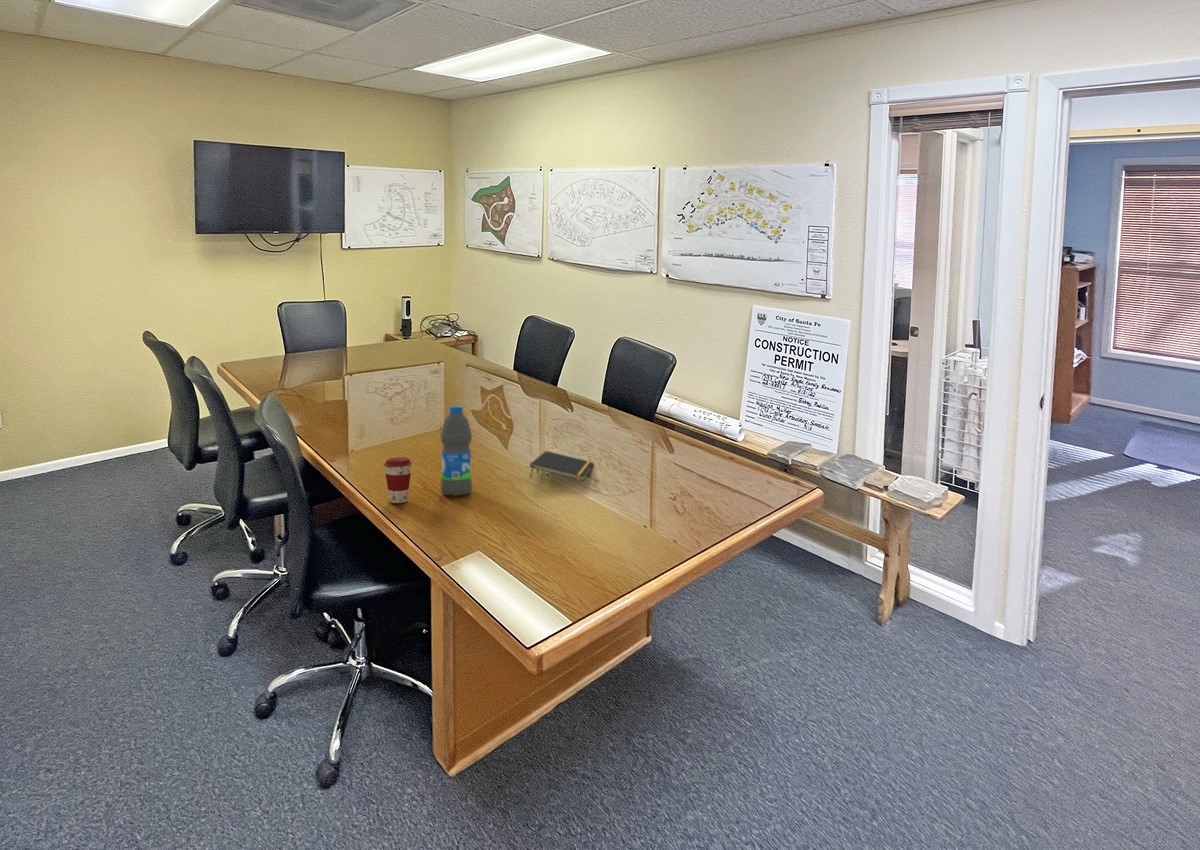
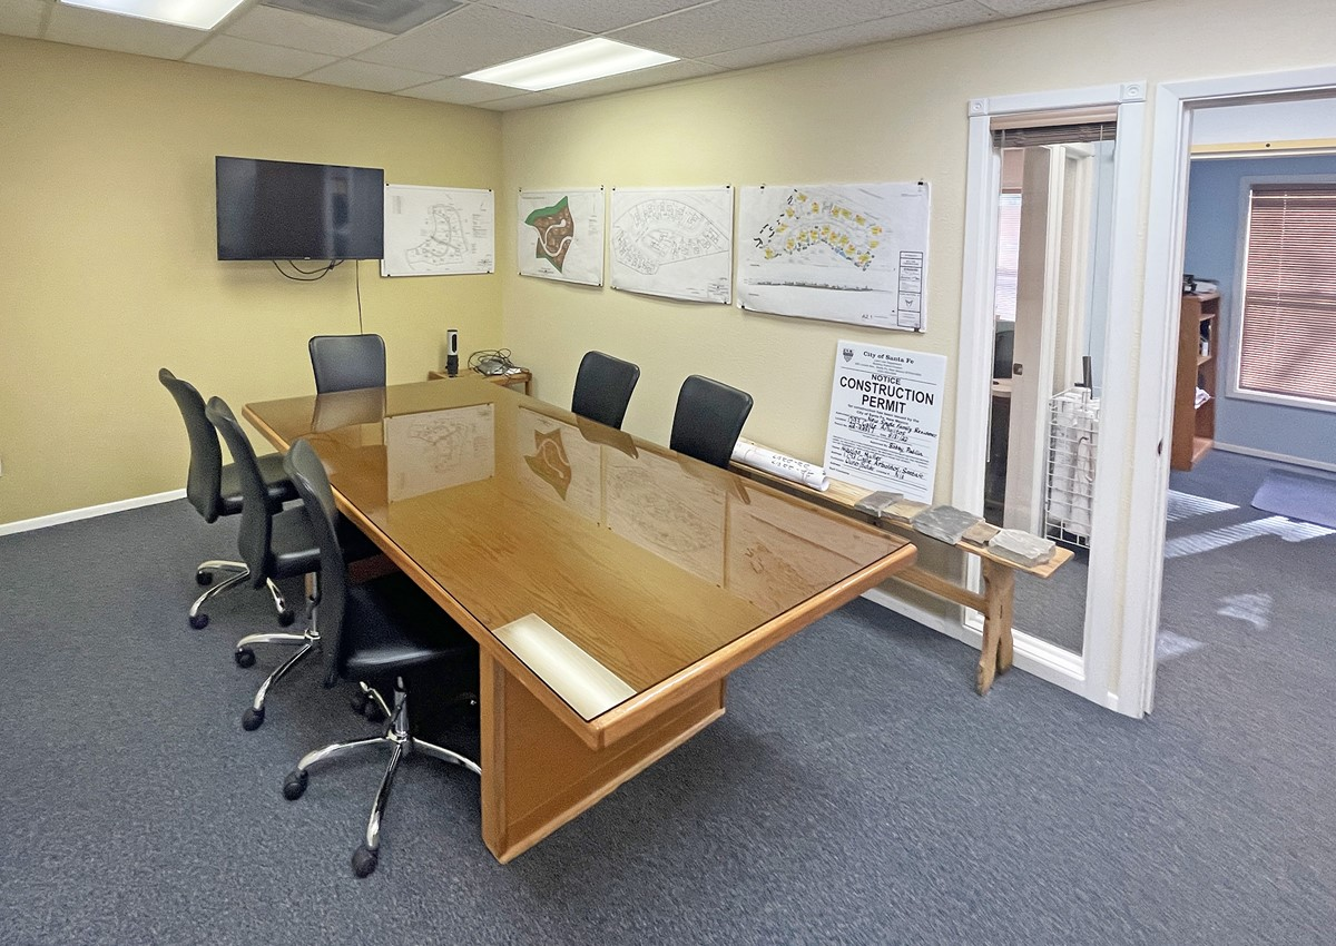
- notepad (563, 464)
- coffee cup (398, 480)
- water bottle (456, 450)
